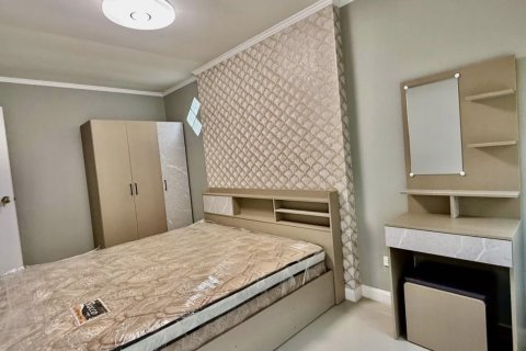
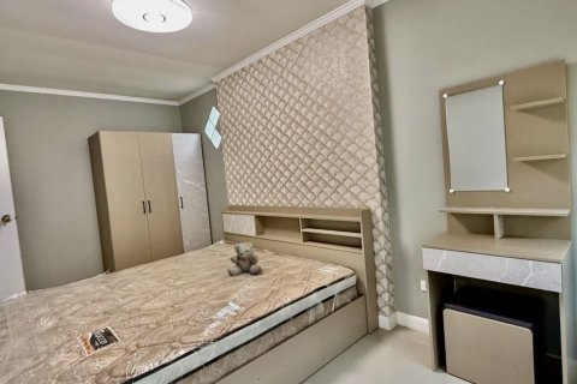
+ teddy bear (243, 258)
